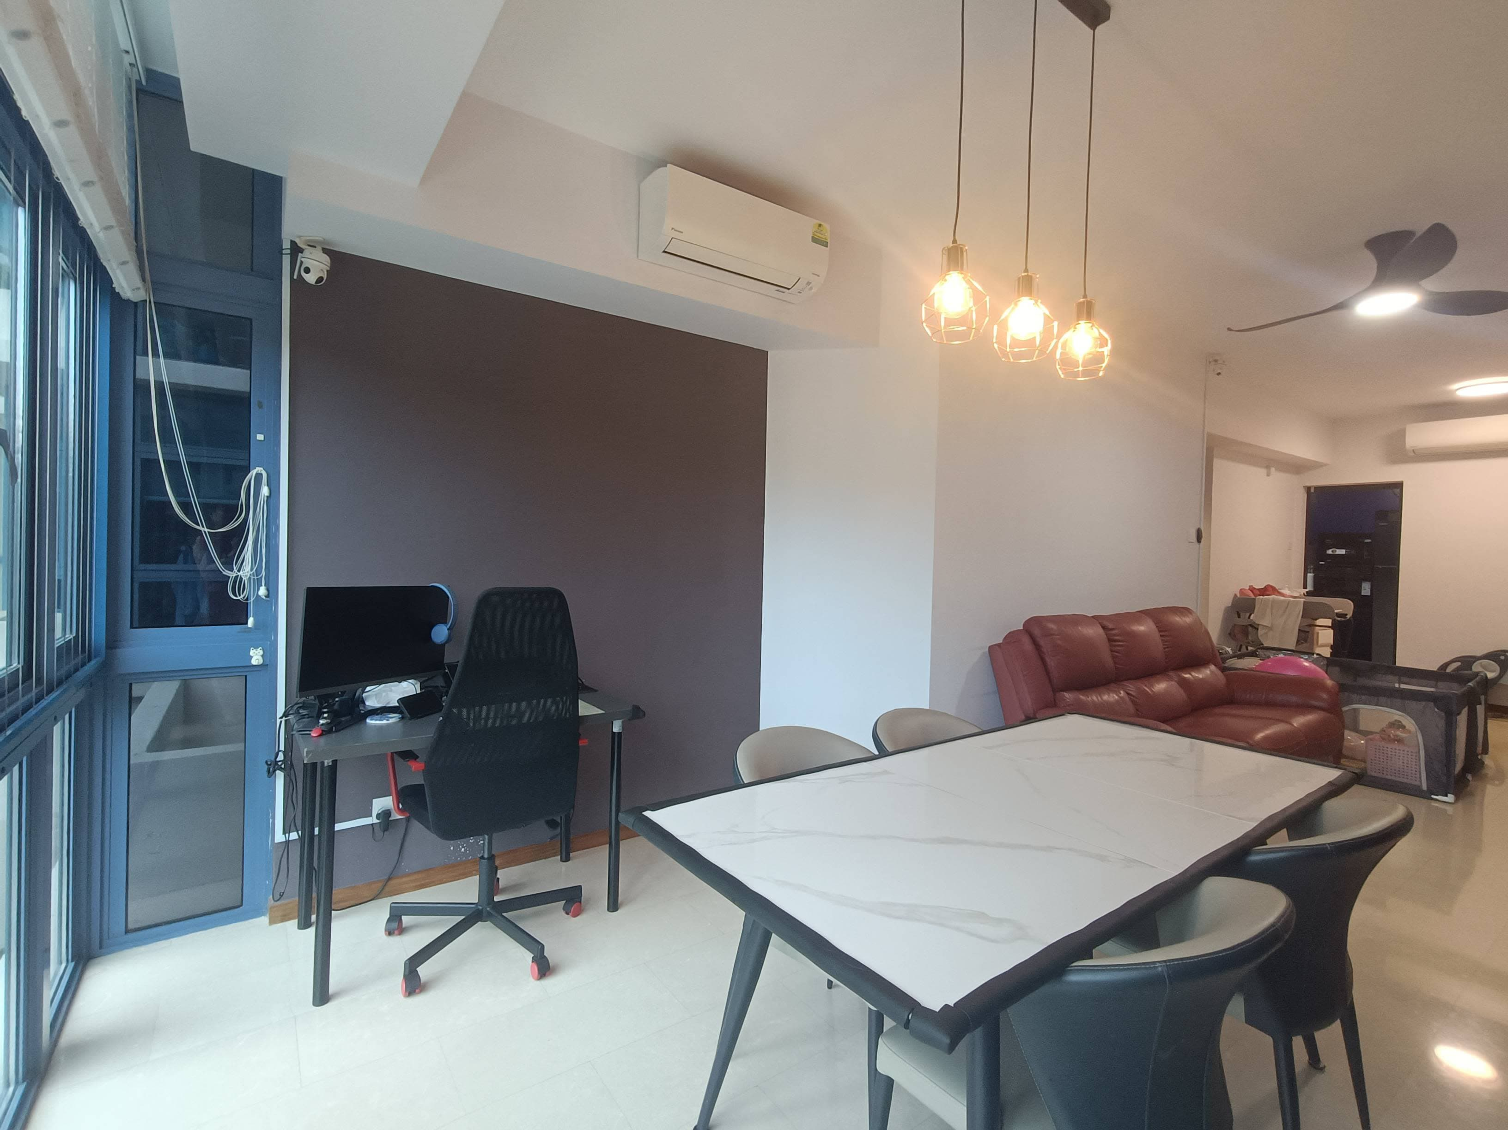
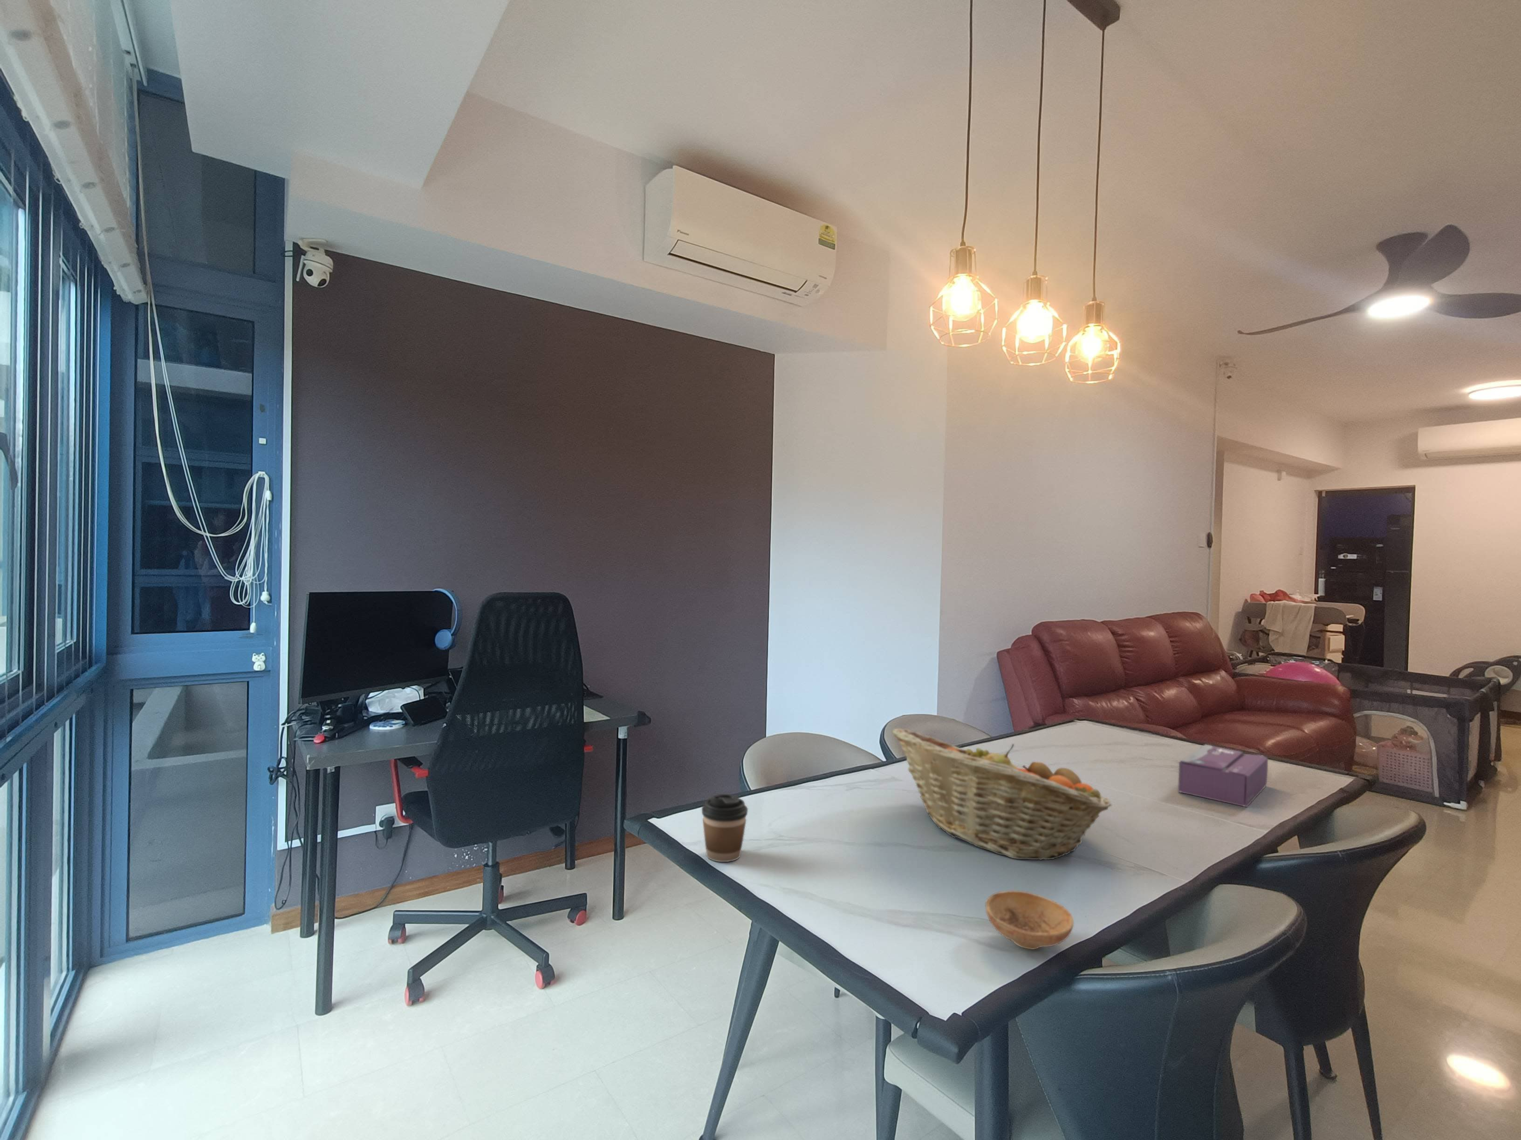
+ tissue box (1224, 774)
+ bowl (1028, 924)
+ fruit basket (993, 782)
+ coffee cup (725, 824)
